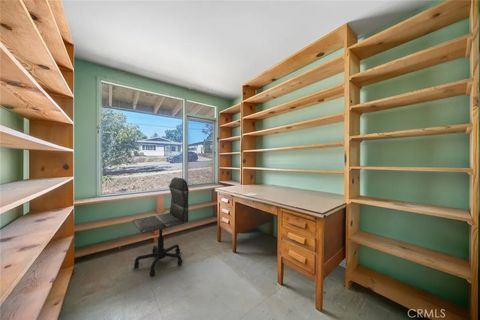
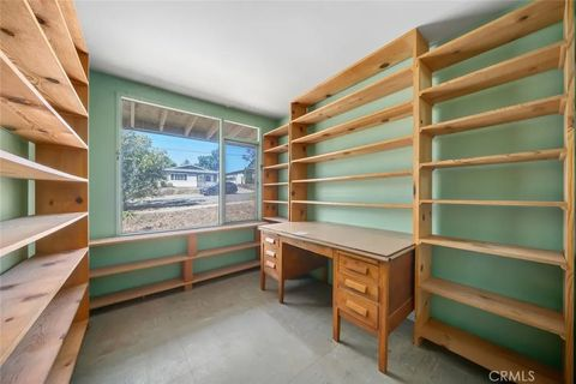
- office chair (160, 220)
